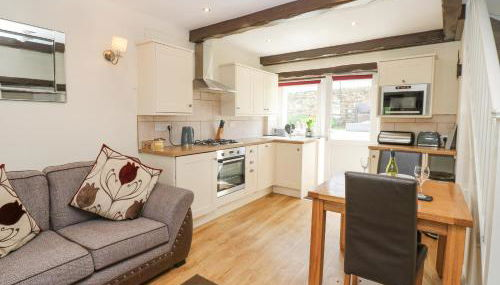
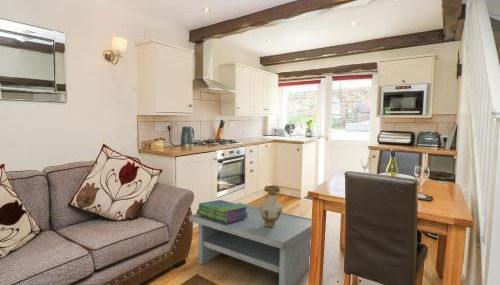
+ coffee table (255, 239)
+ stack of books (222, 212)
+ vase (269, 207)
